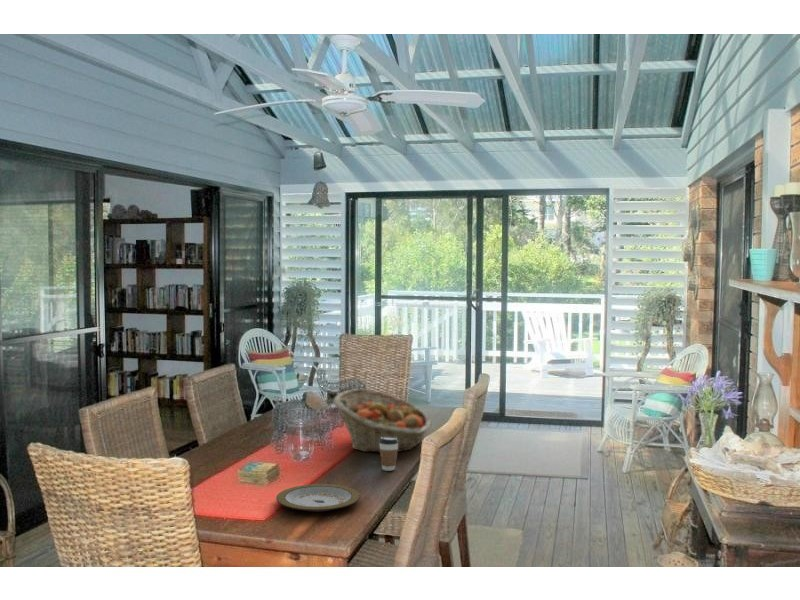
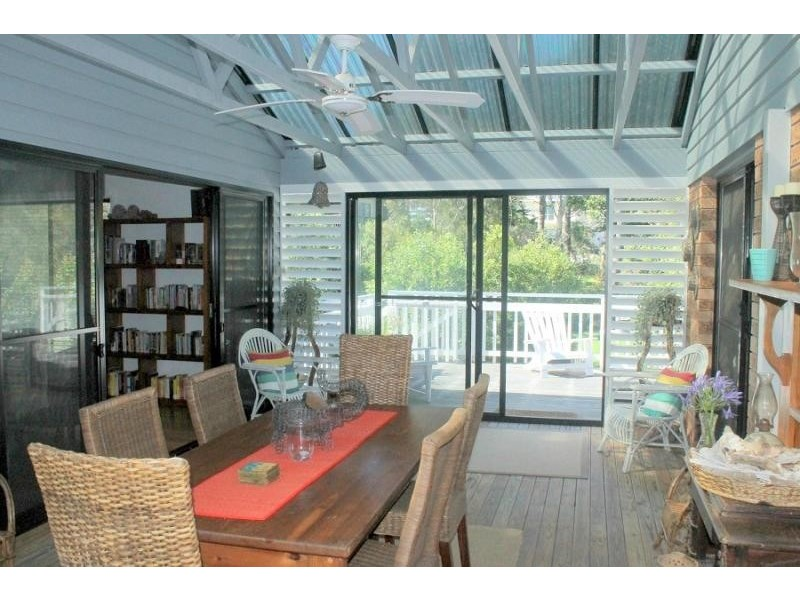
- plate (318, 499)
- coffee cup (388, 453)
- fruit basket (382, 418)
